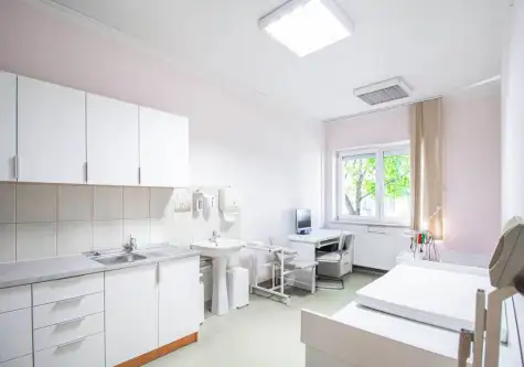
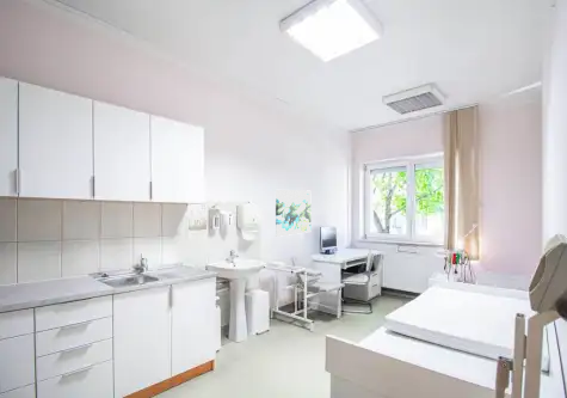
+ wall art (294, 212)
